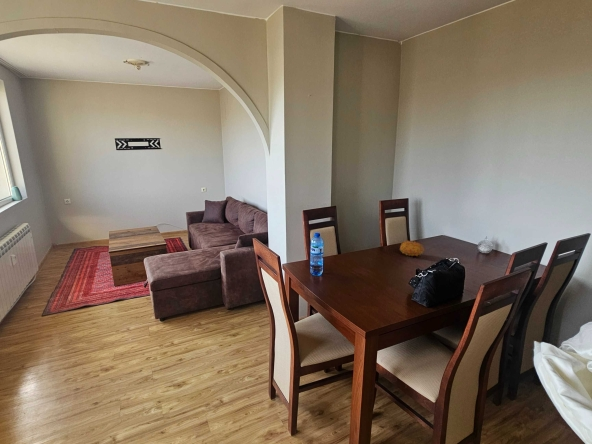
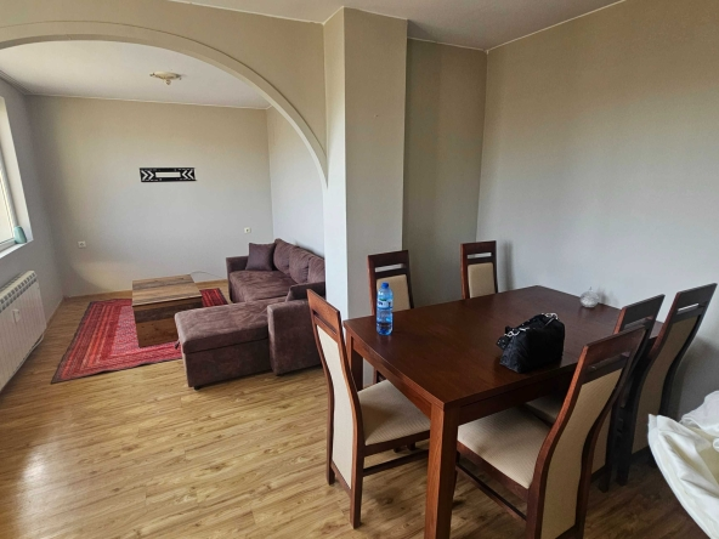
- fruit (412, 248)
